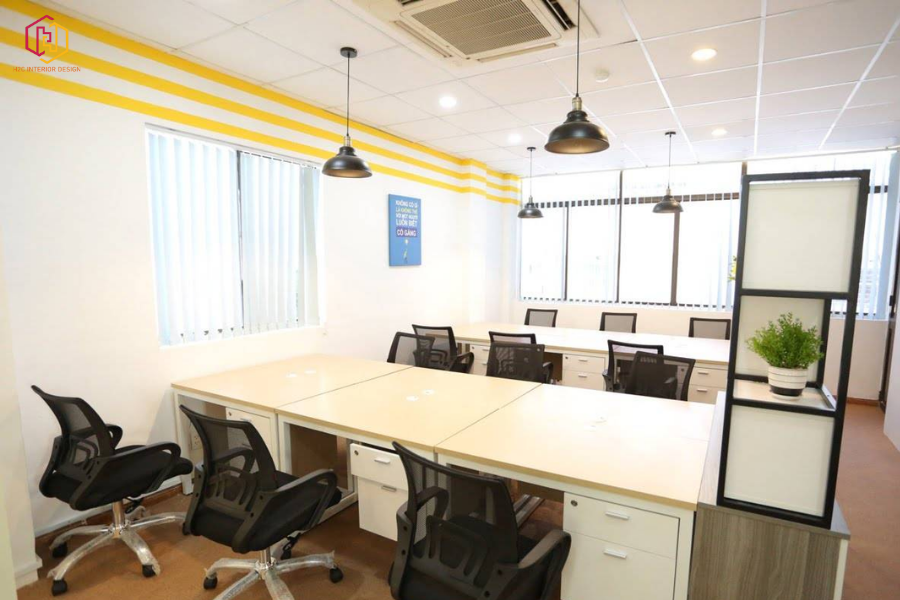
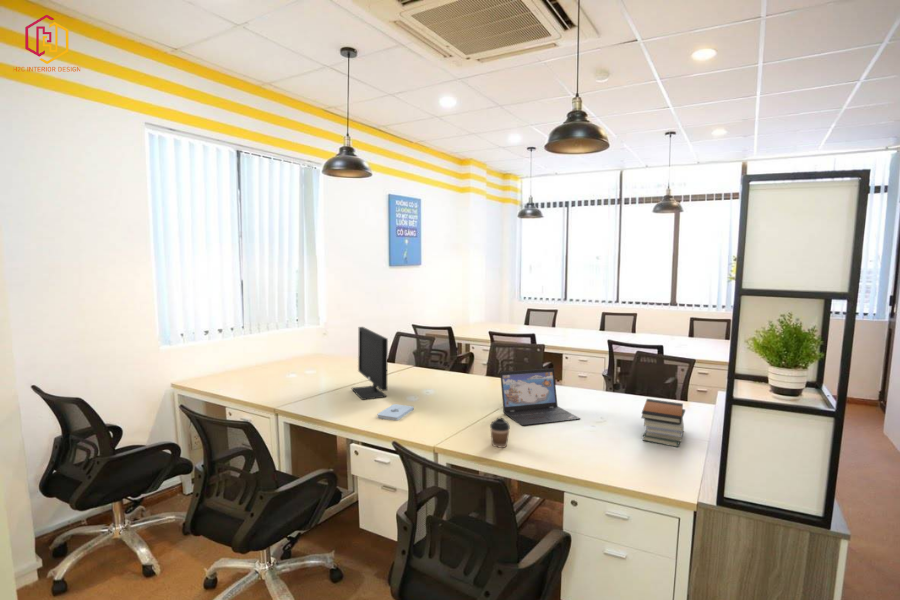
+ monitor (368, 363)
+ notepad (395, 411)
+ book stack (663, 422)
+ coffee cup (499, 432)
+ laptop (539, 395)
